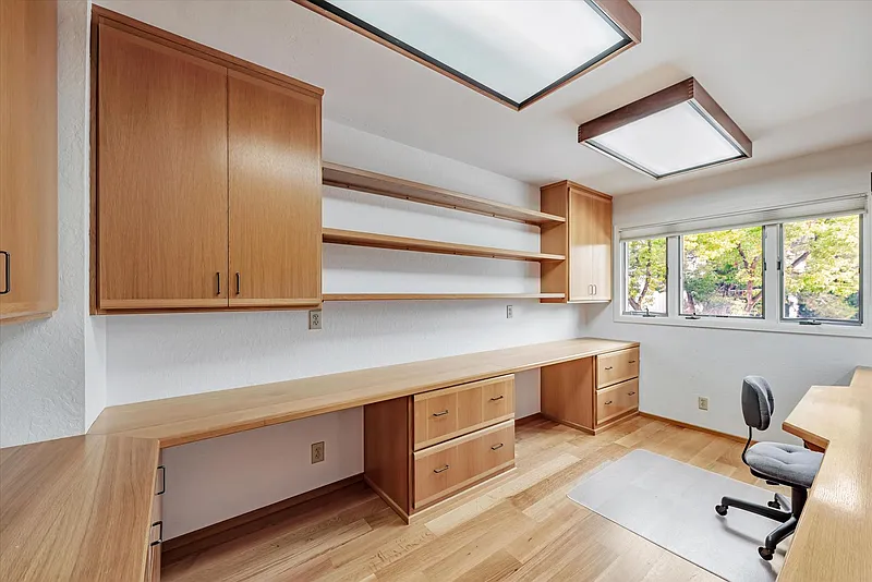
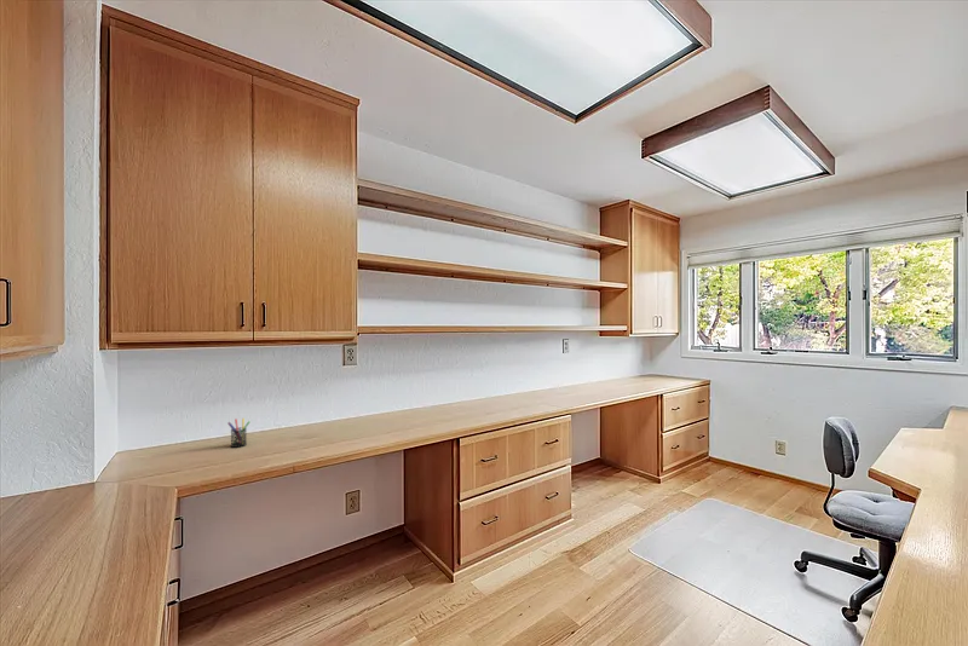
+ pen holder (240, 431)
